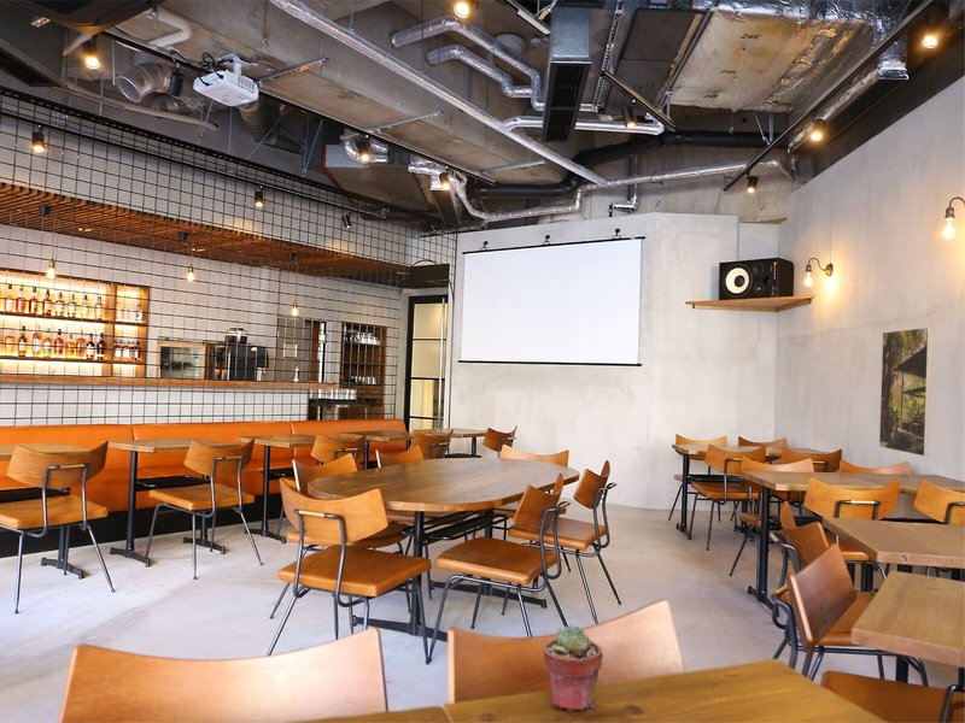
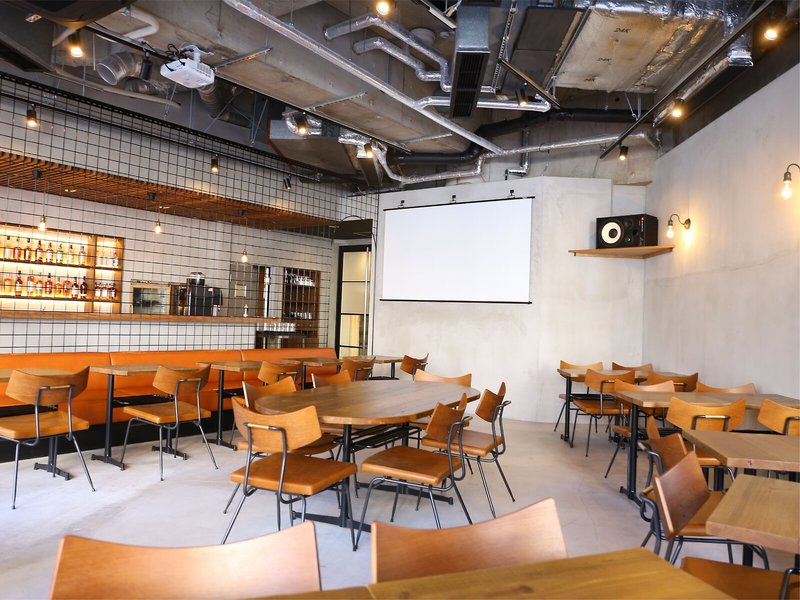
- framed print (903, 390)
- potted succulent (572, 663)
